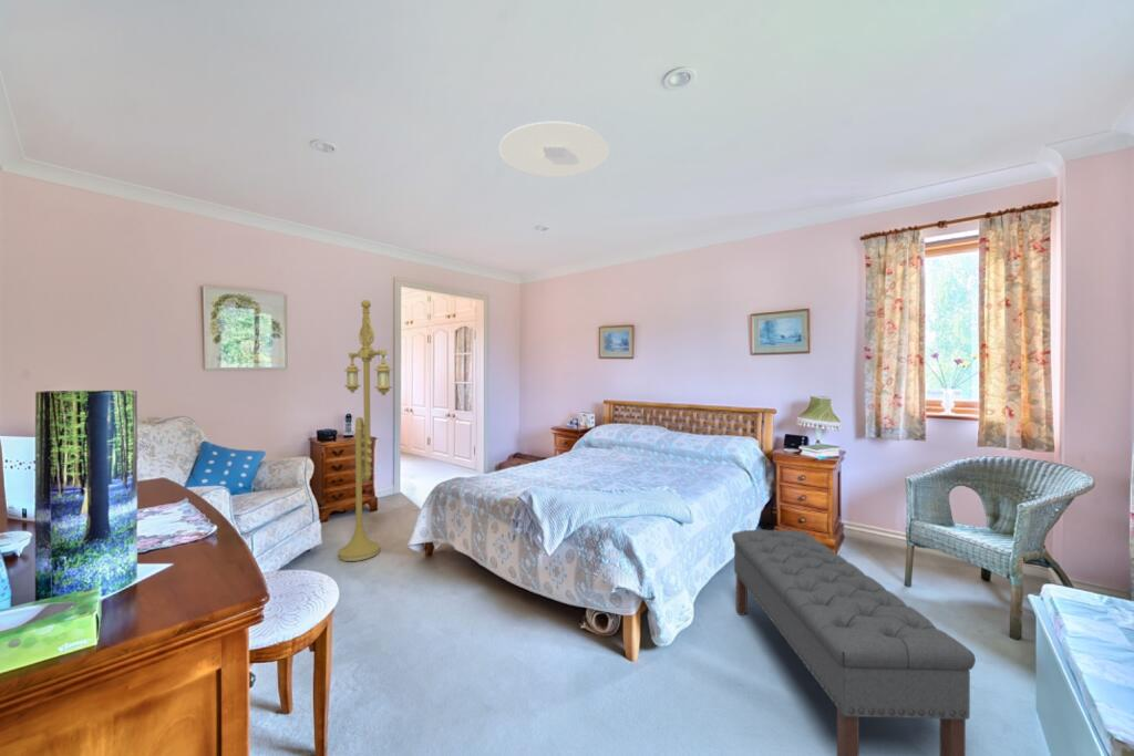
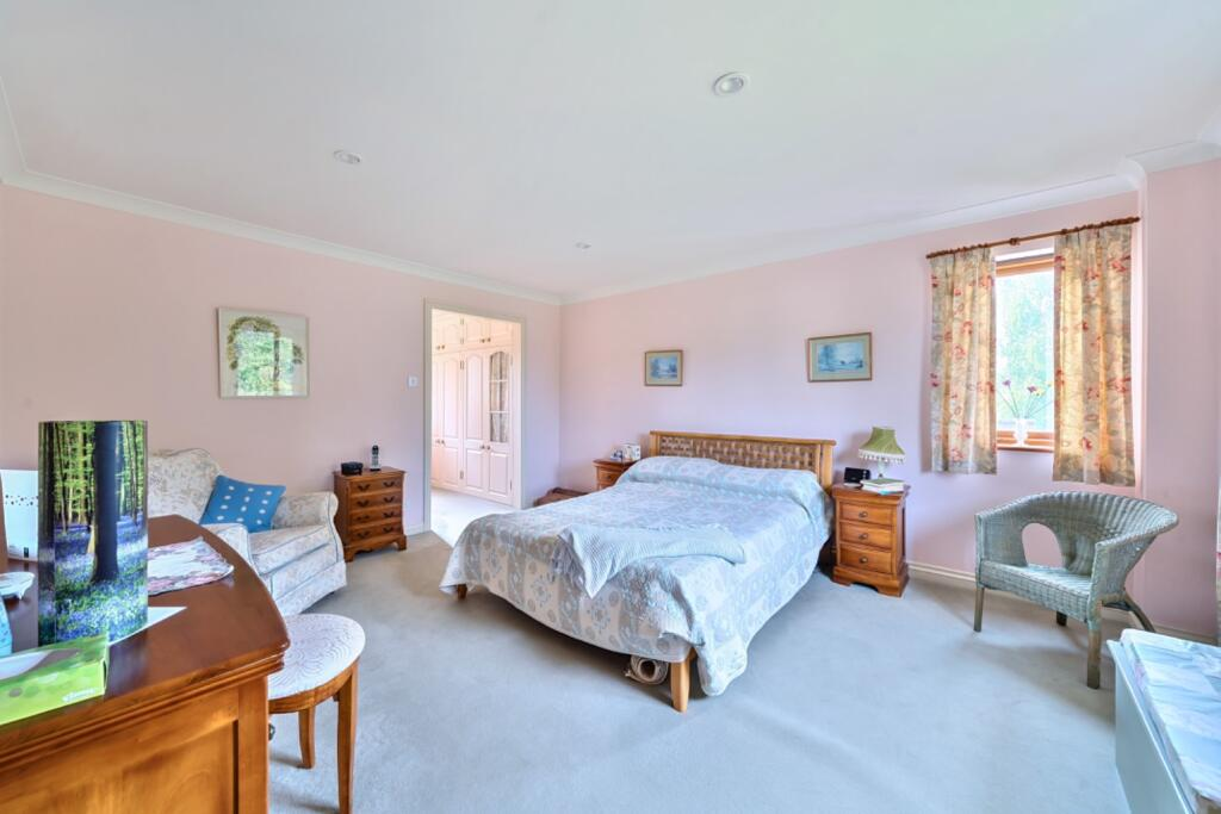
- ceiling light (554, 146)
- floor lamp (359, 426)
- bench (819, 623)
